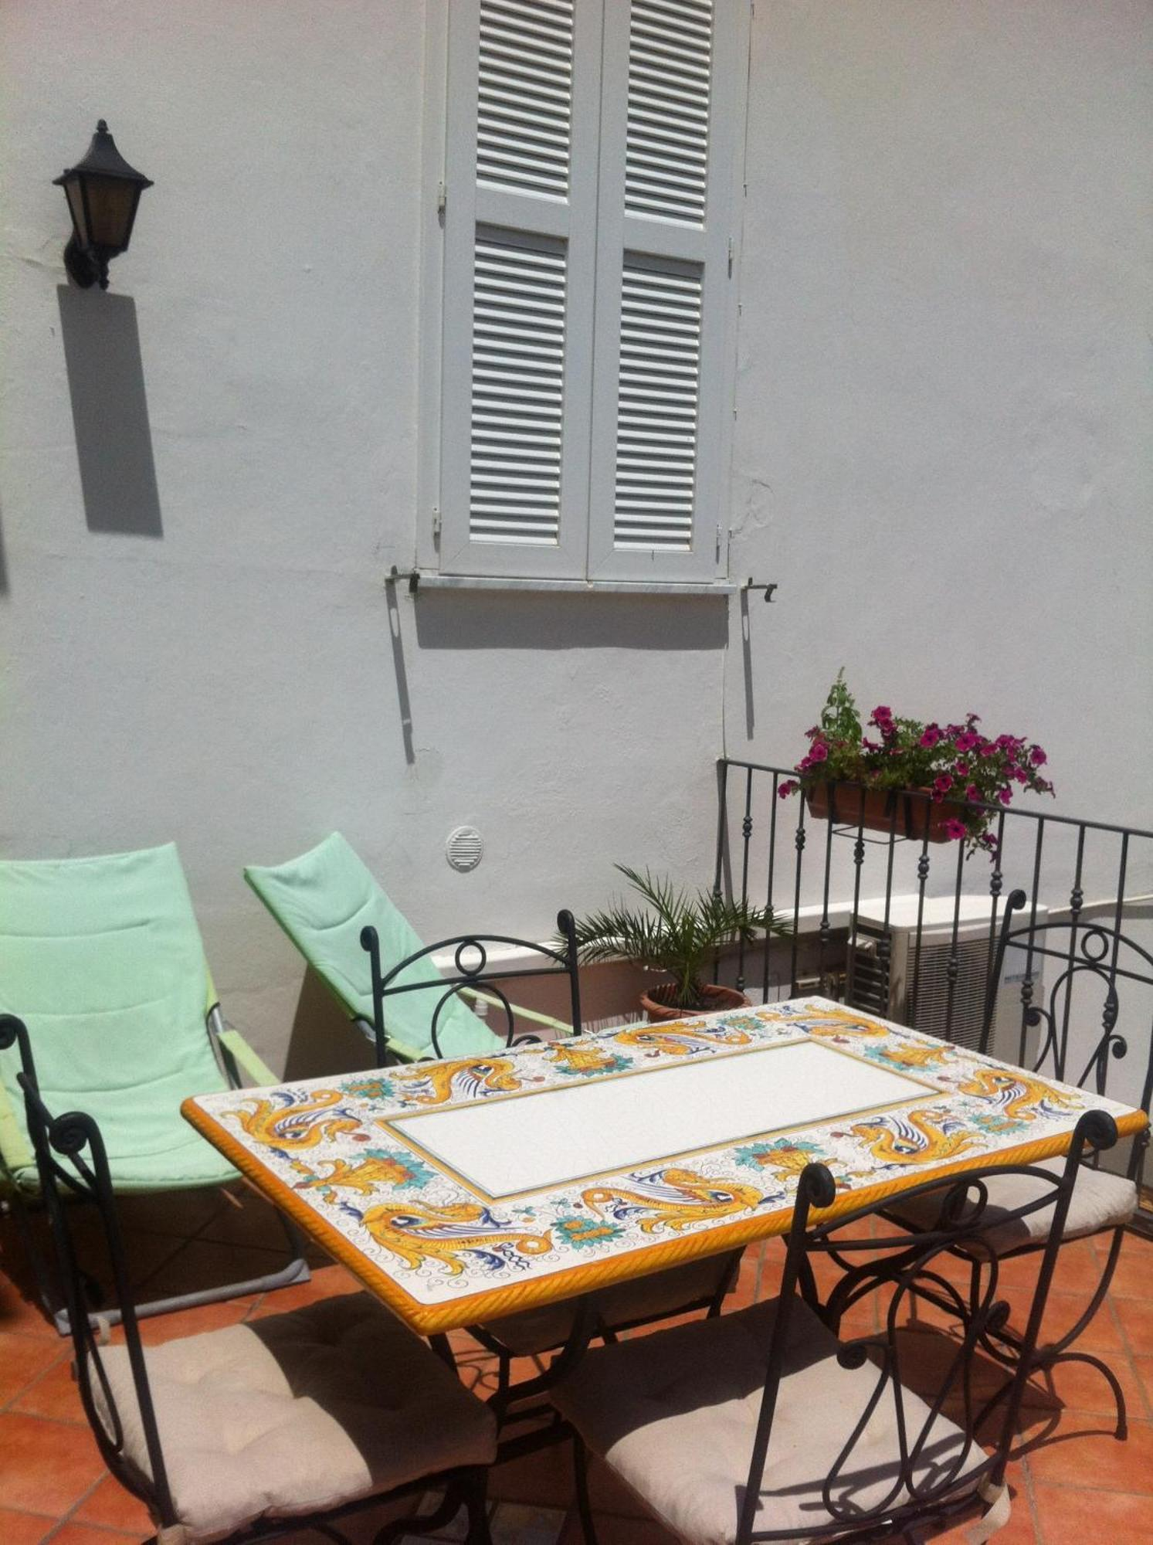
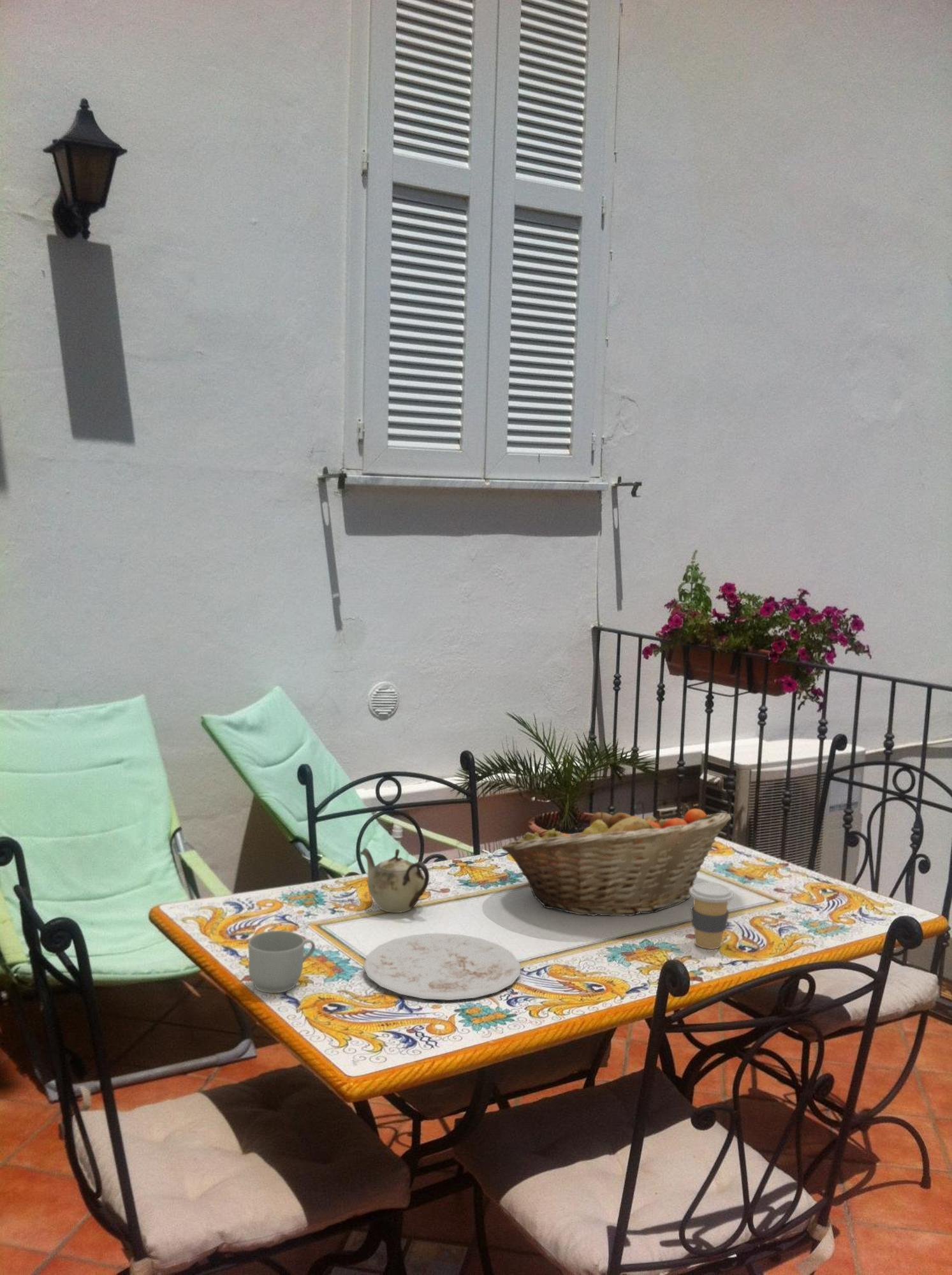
+ mug (282, 961)
+ plate (442, 966)
+ coffee cup (710, 916)
+ teapot (393, 877)
+ fruit basket (617, 849)
